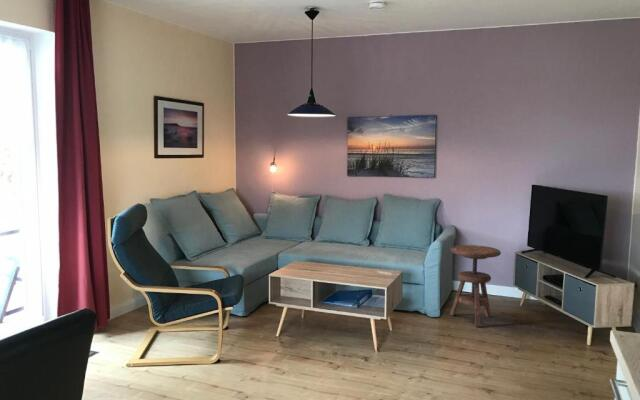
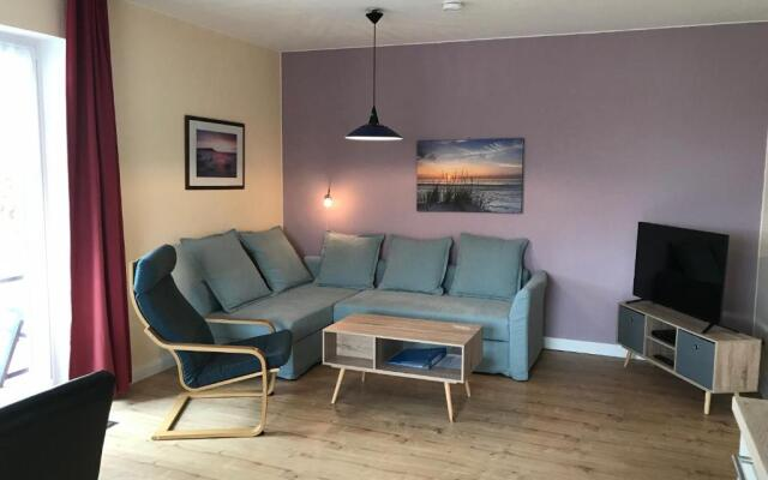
- side table (474, 284)
